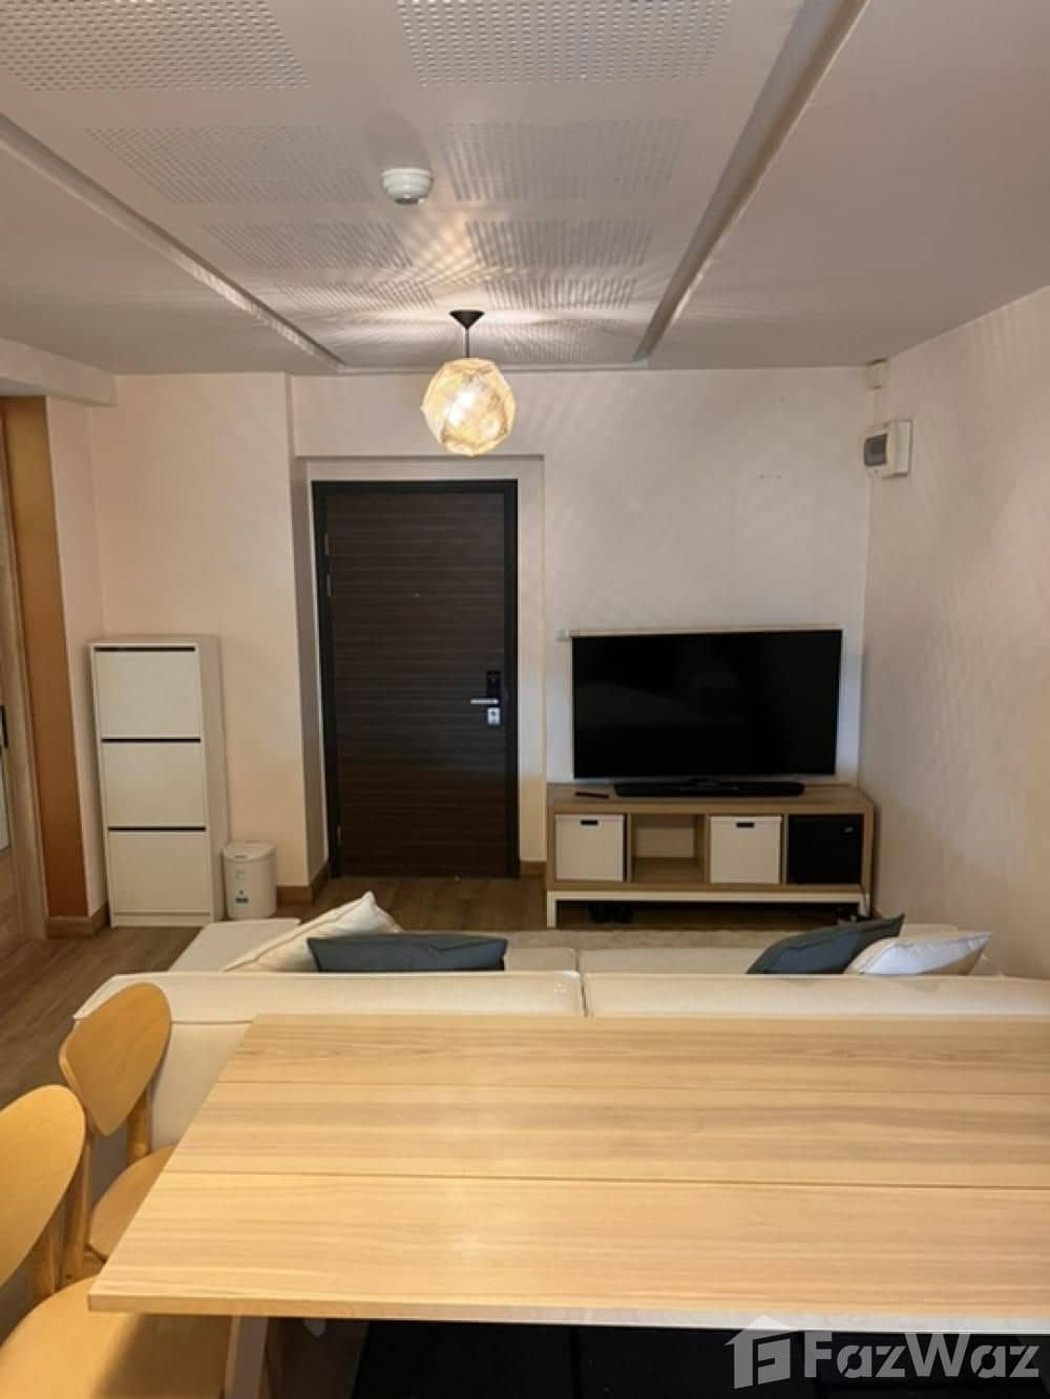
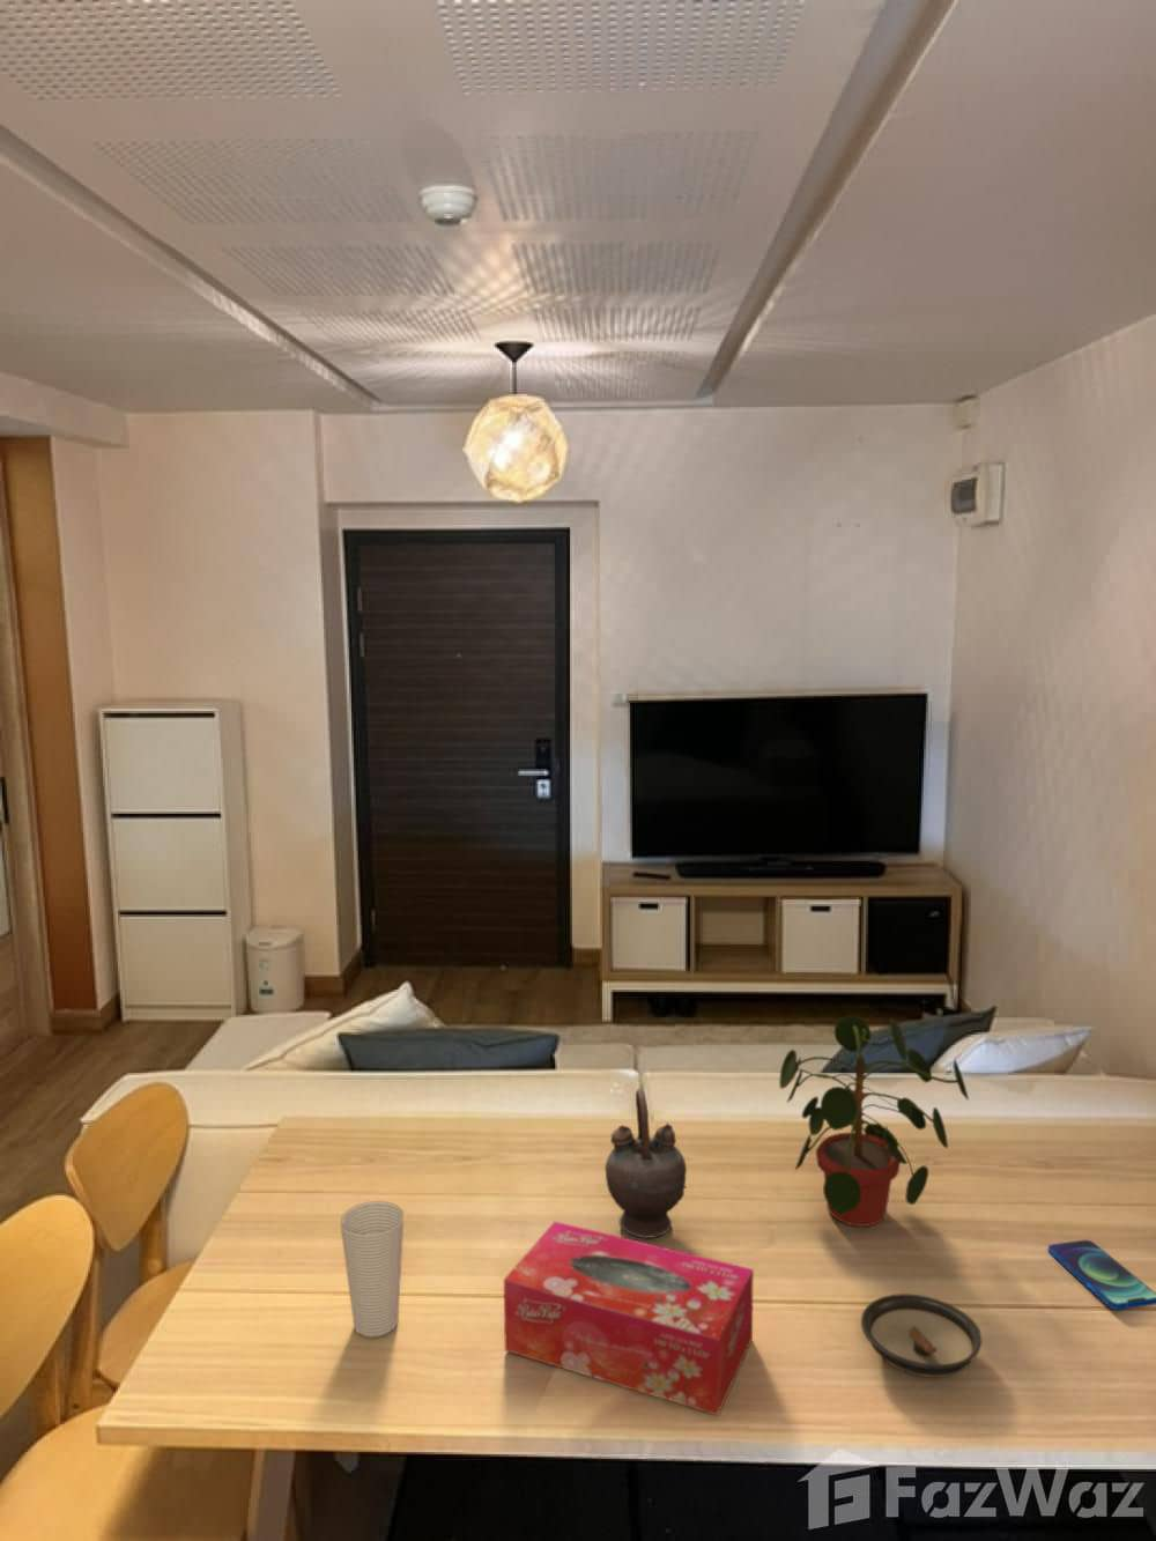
+ tissue box (629, 1310)
+ teapot (645, 1154)
+ saucer (919, 1341)
+ smartphone (1100, 1273)
+ cup (373, 1270)
+ potted plant (873, 1105)
